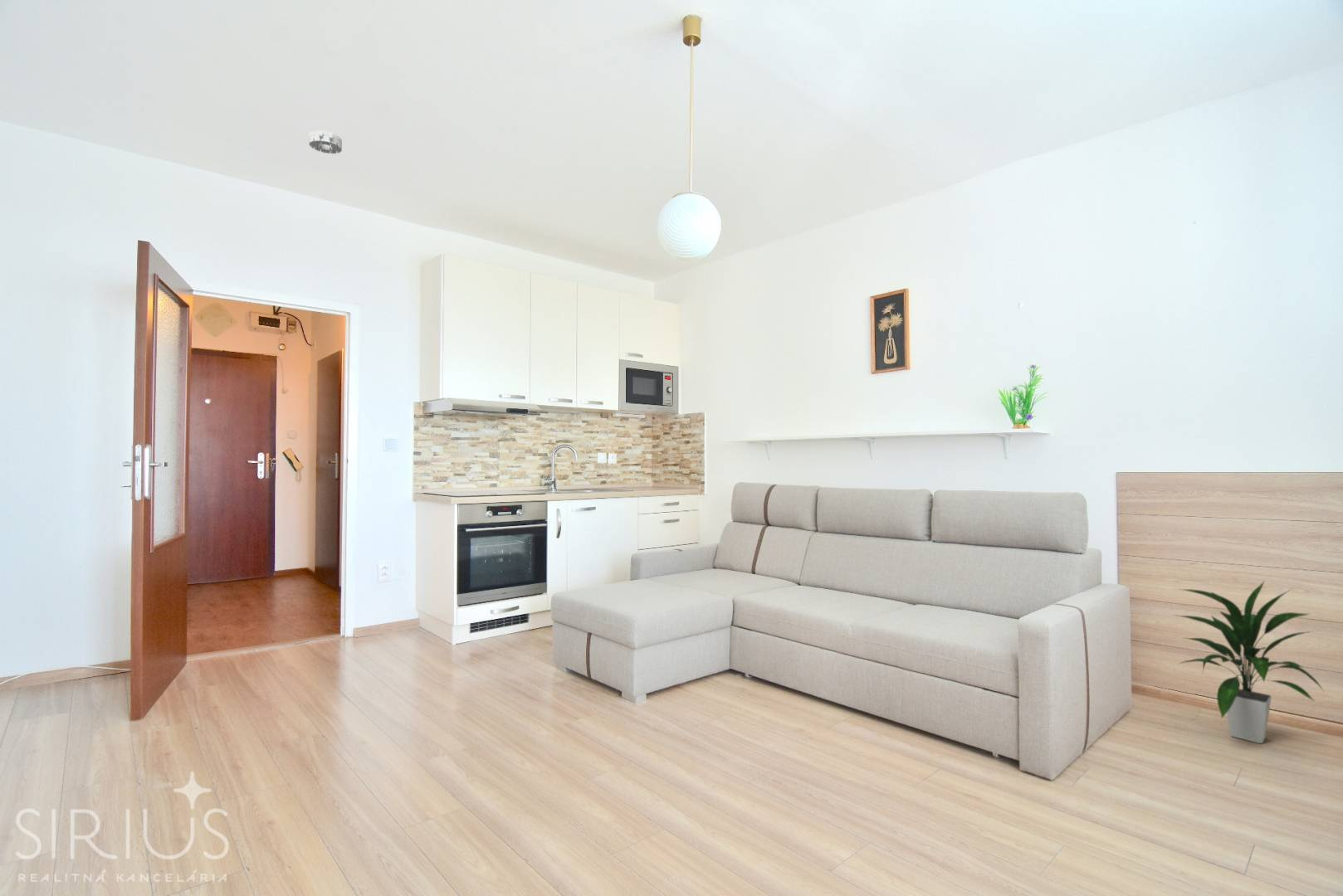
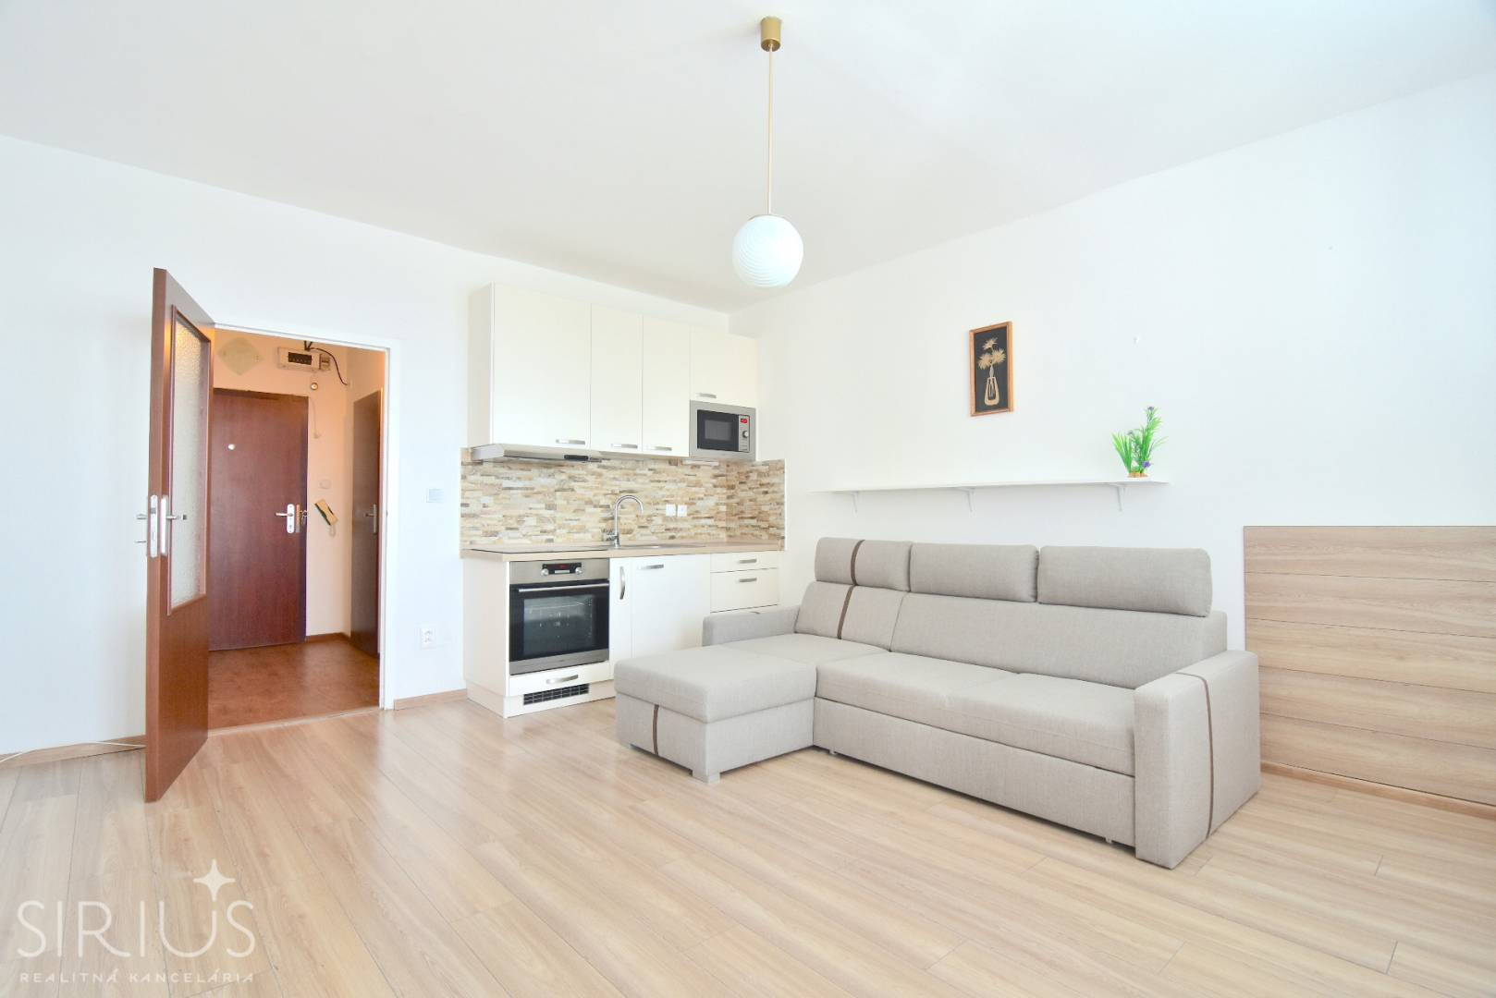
- indoor plant (1242, 658)
- smoke detector (325, 141)
